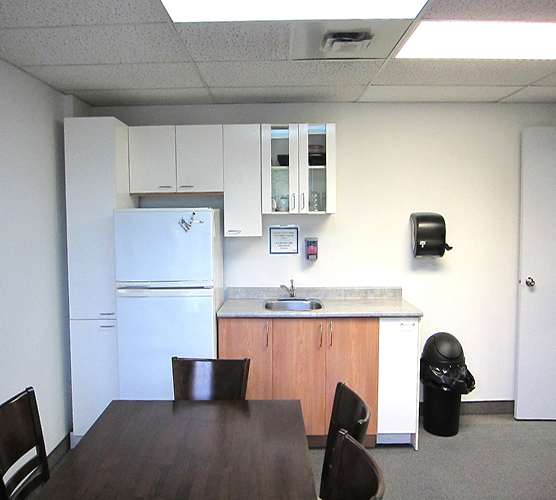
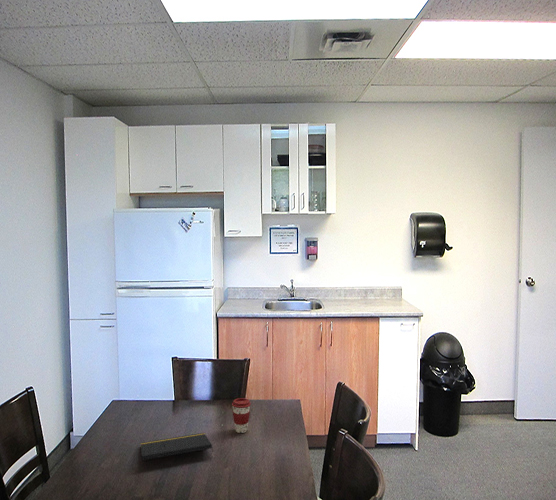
+ coffee cup (241, 415)
+ notepad (175, 445)
